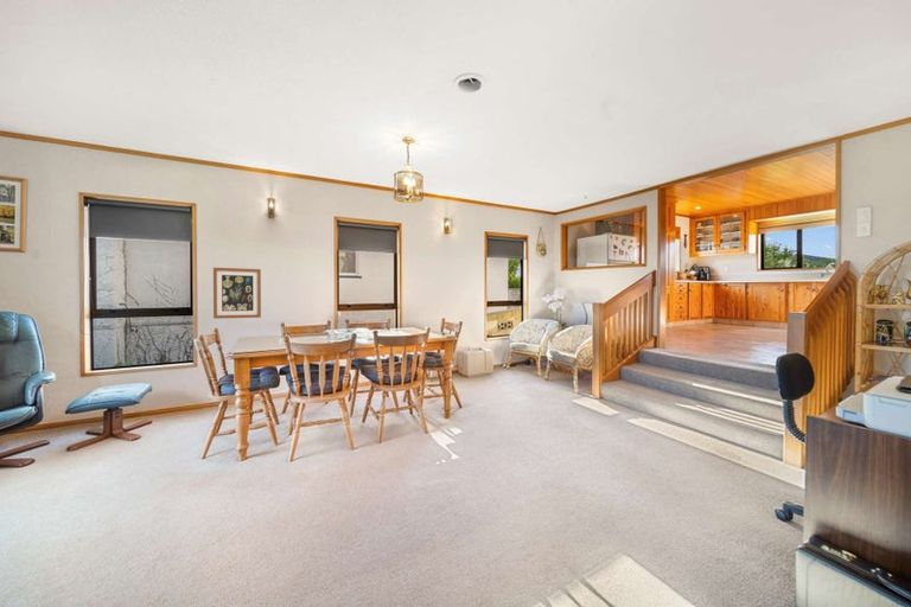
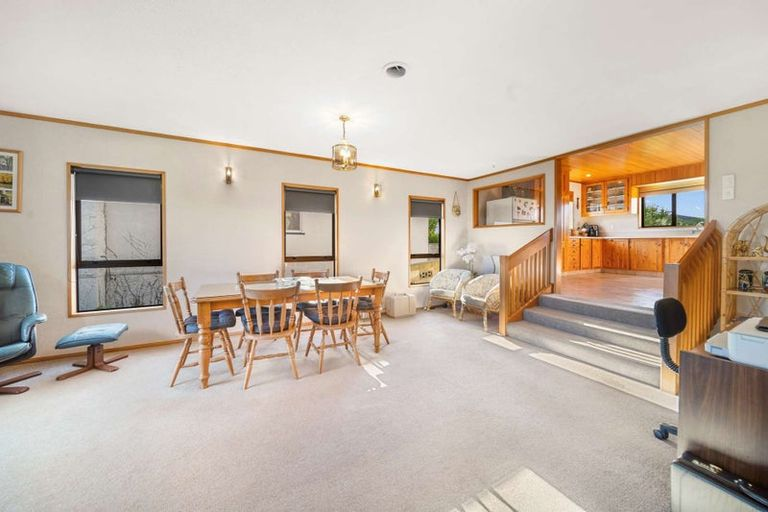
- wall art (237, 293)
